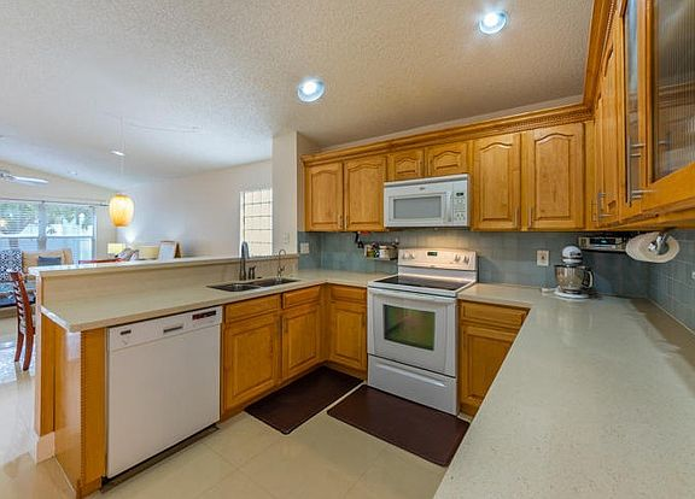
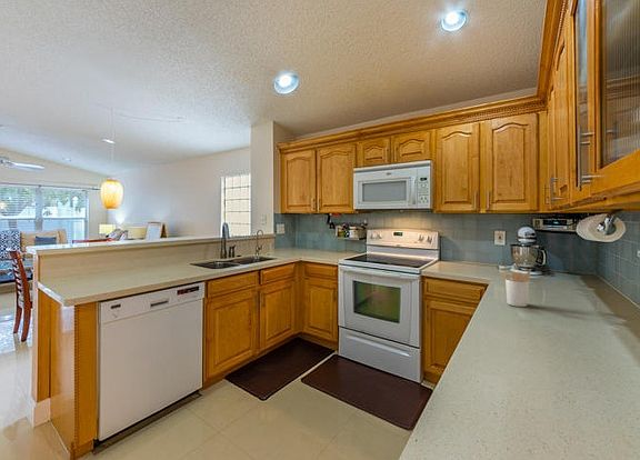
+ utensil holder (518, 287)
